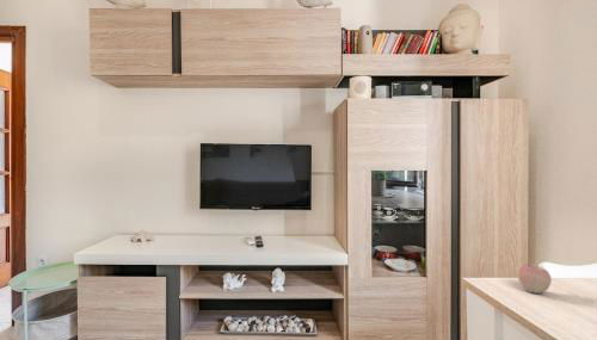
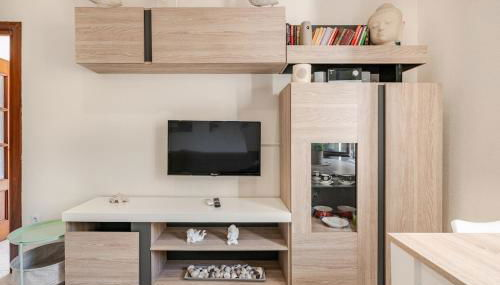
- apple (534, 278)
